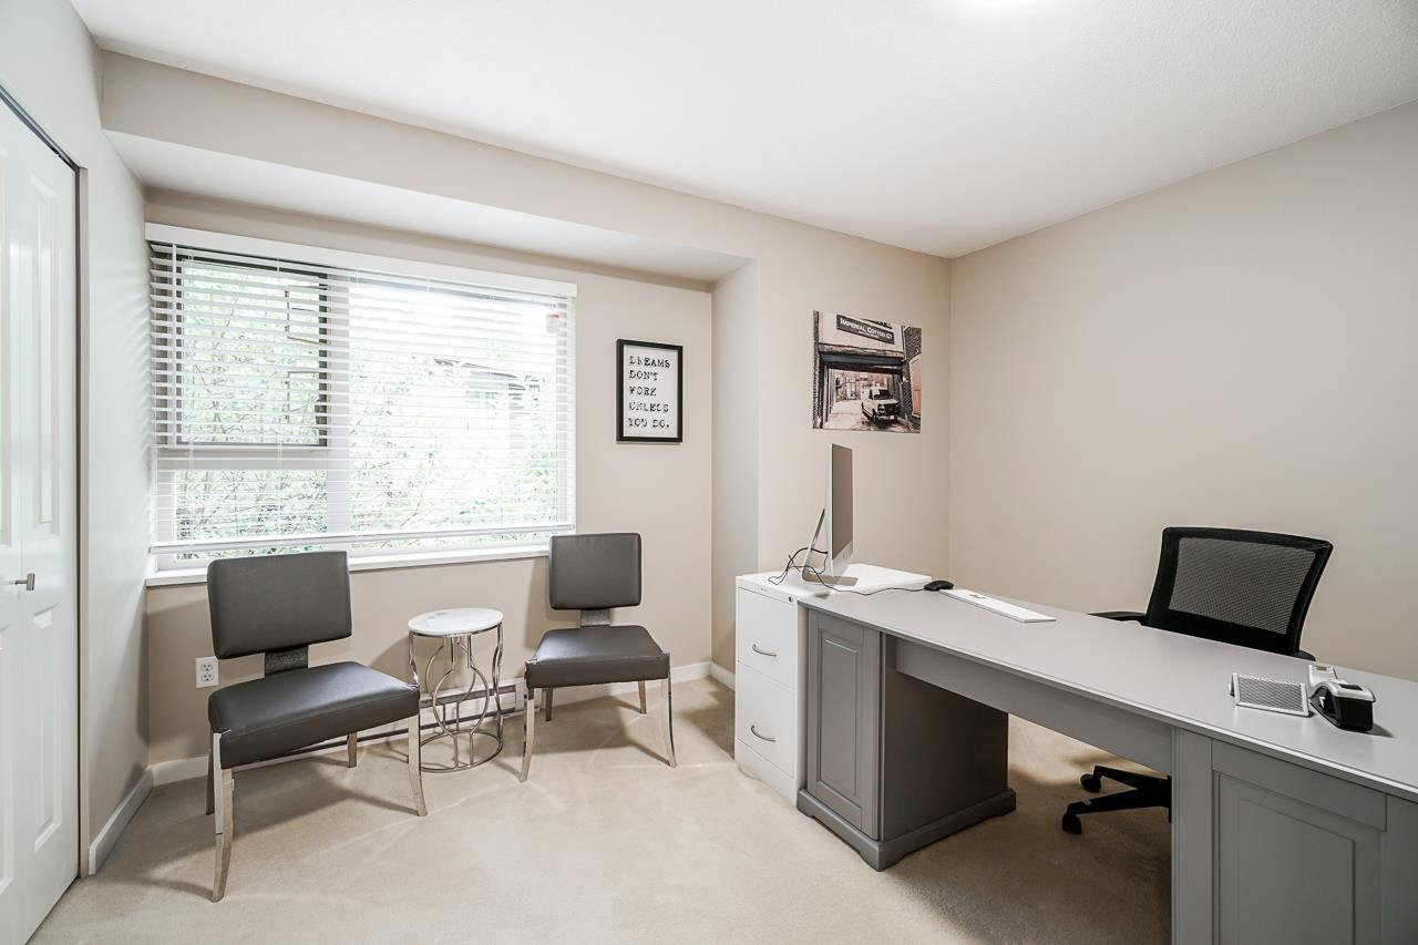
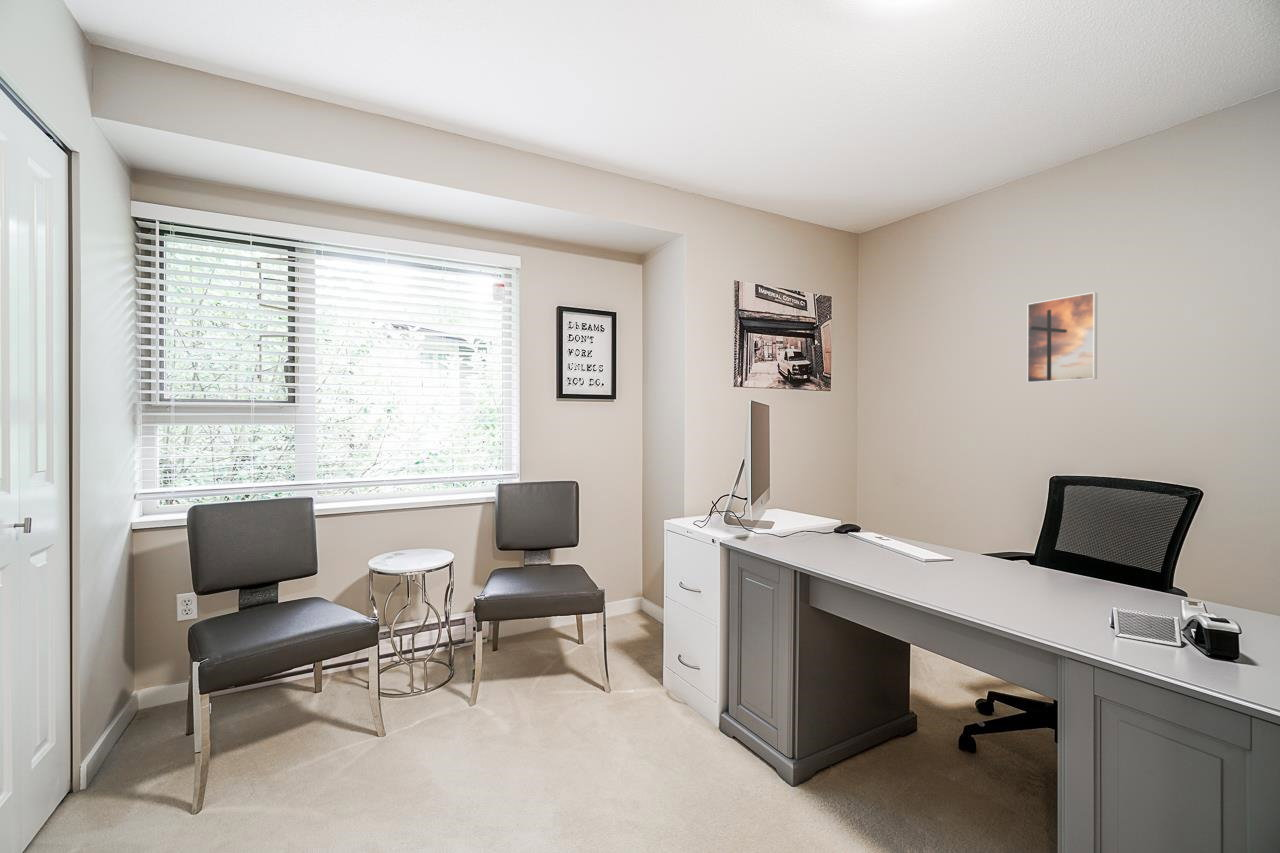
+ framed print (1060, 339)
